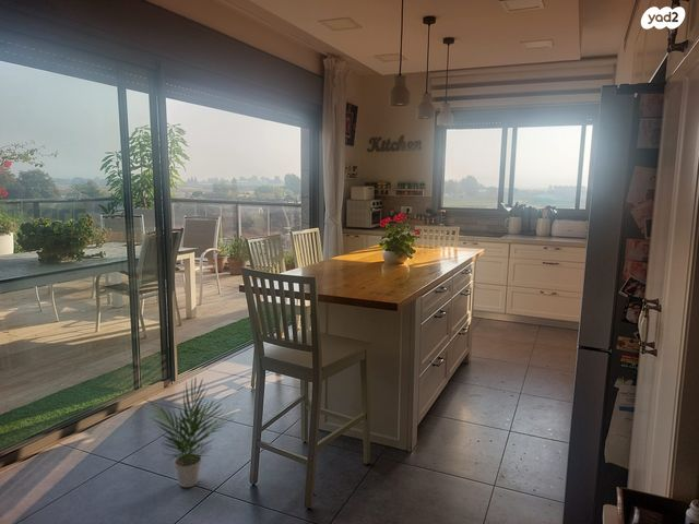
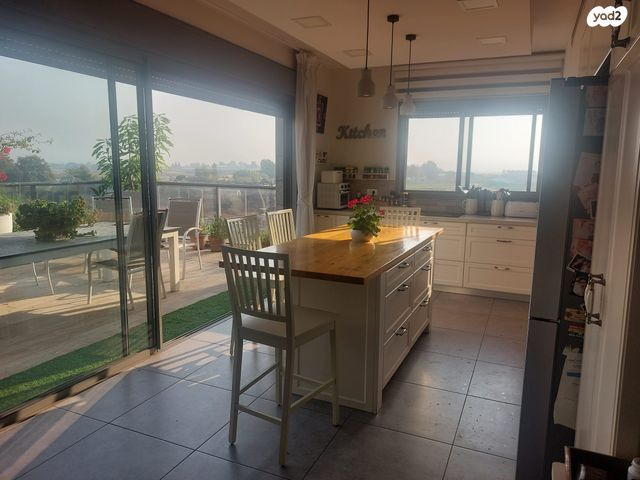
- potted plant (187, 436)
